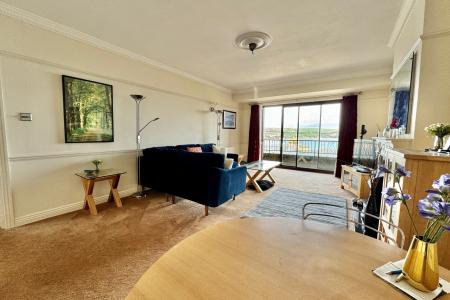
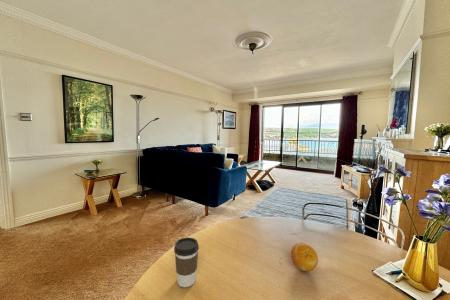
+ coffee cup (186, 261)
+ fruit (304, 256)
